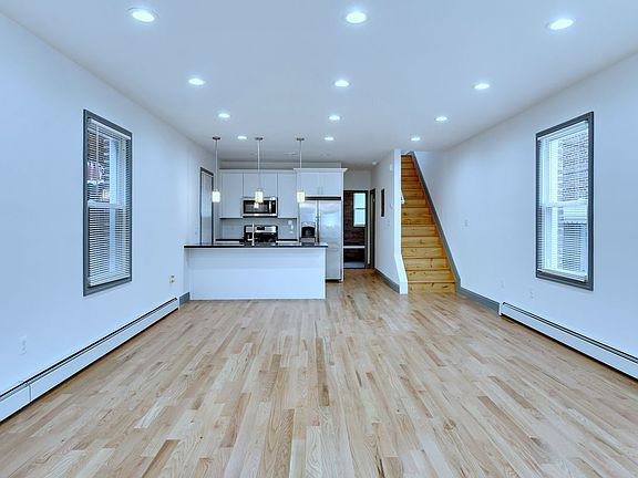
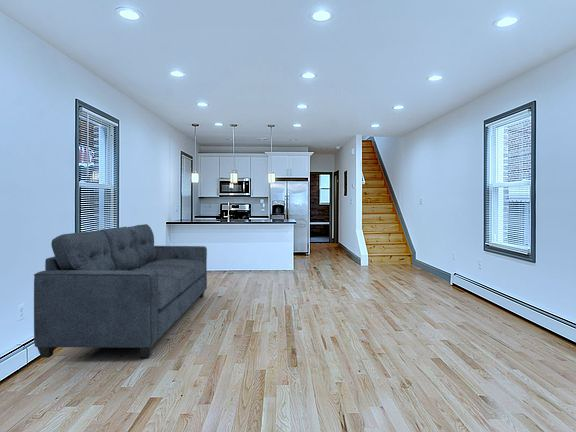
+ sofa (143, 274)
